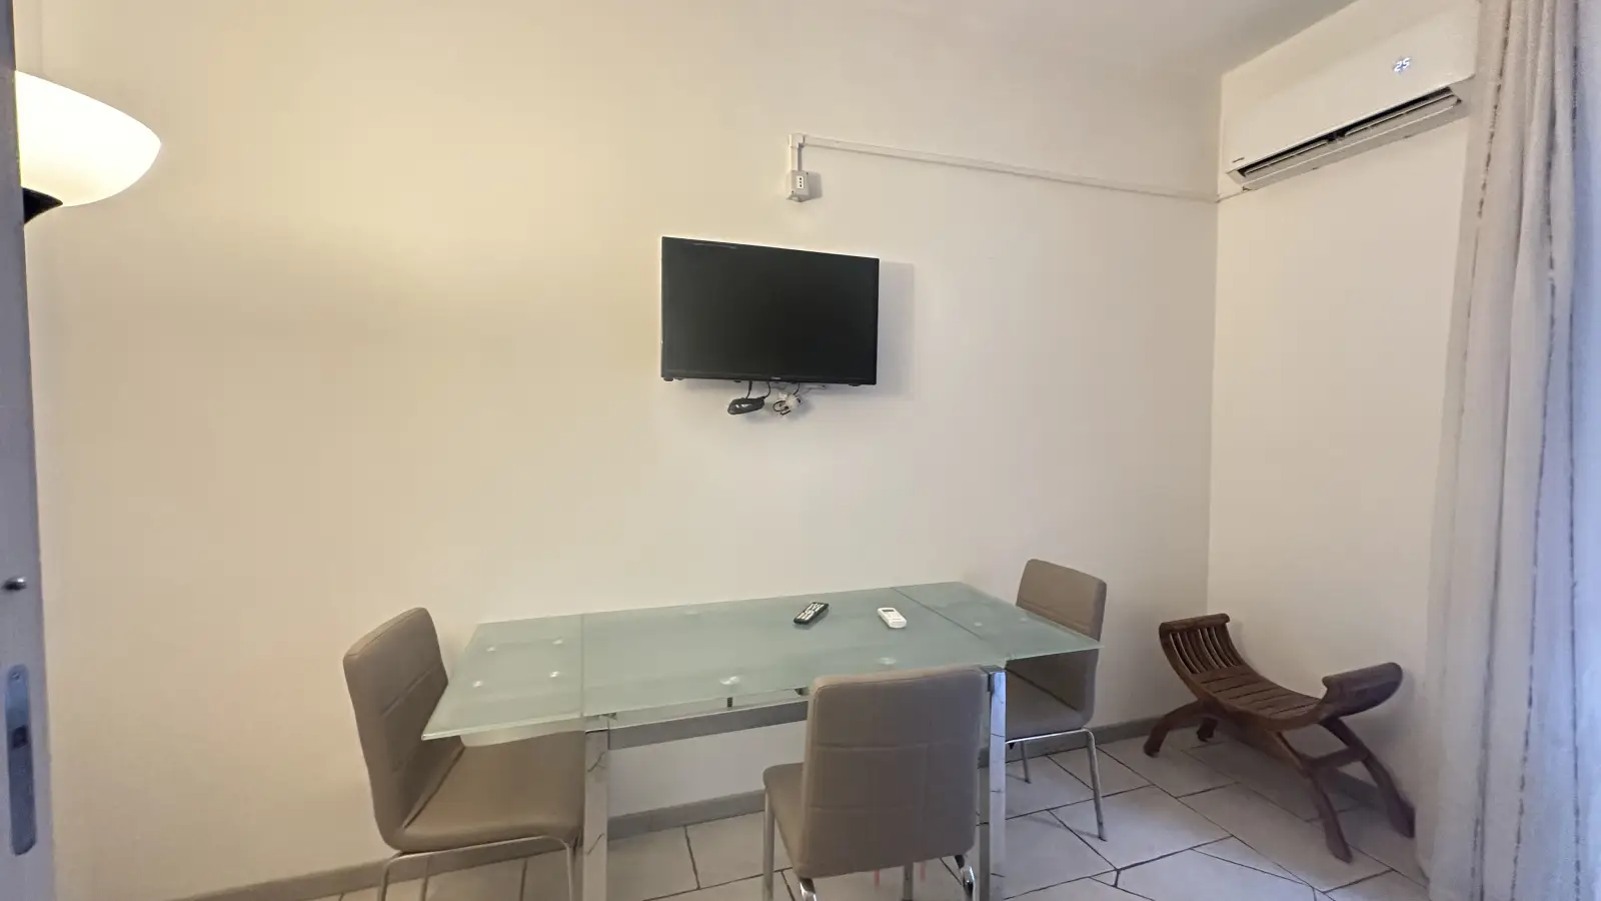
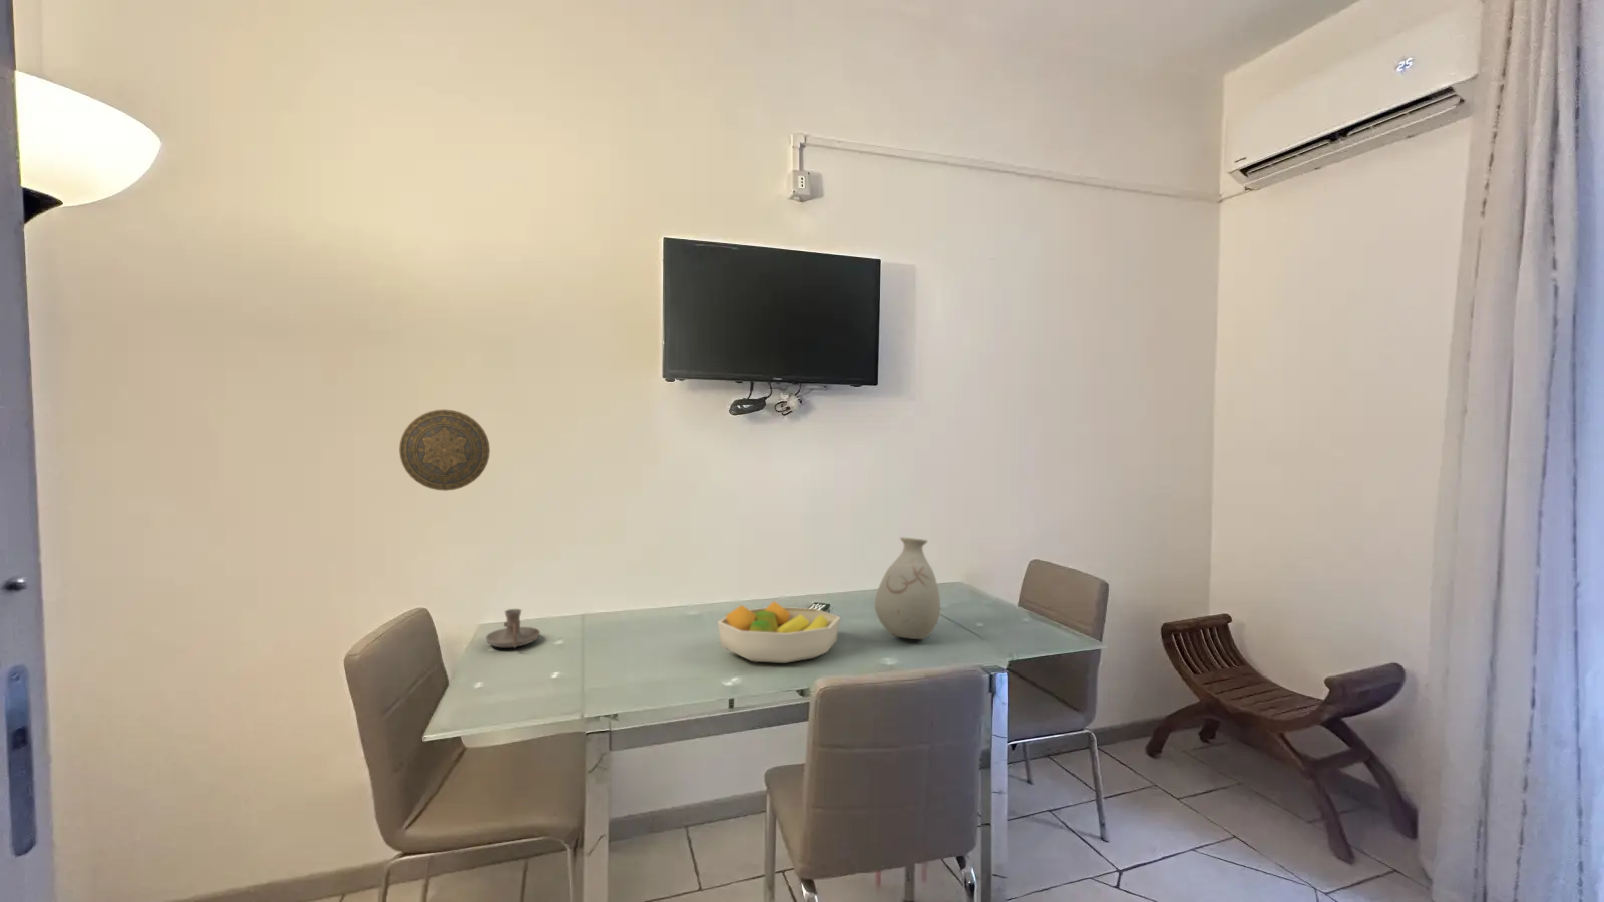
+ decorative plate (444, 450)
+ vase (908, 588)
+ fruit bowl (779, 629)
+ candle holder (513, 629)
